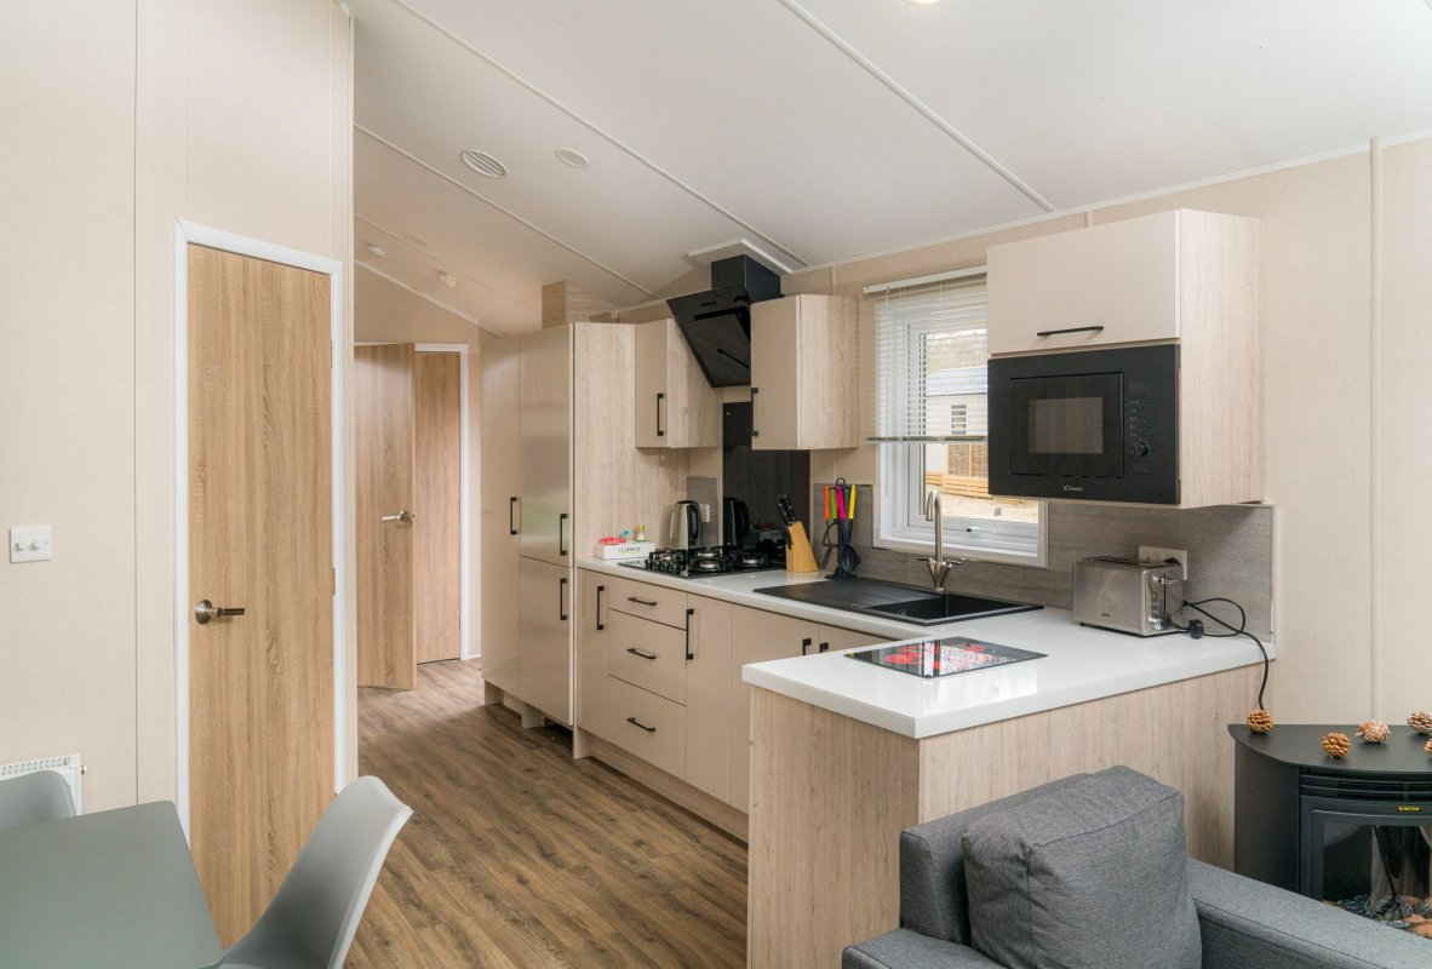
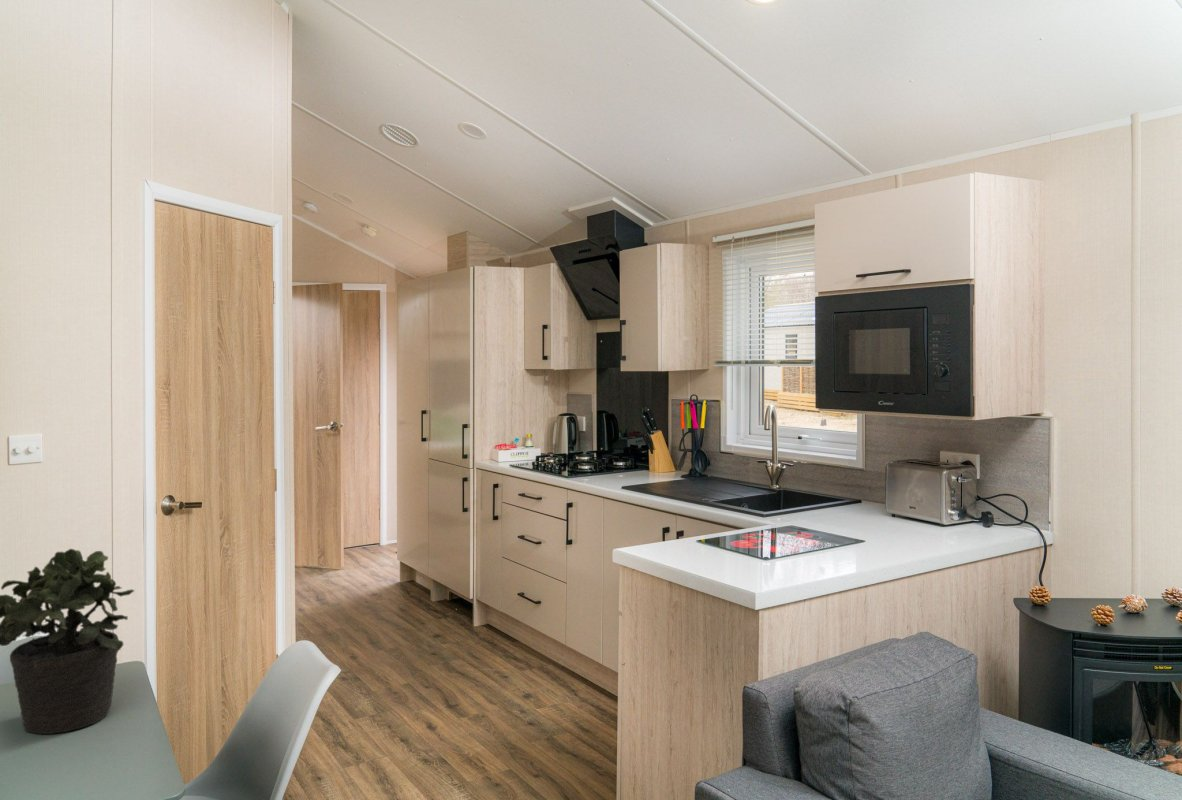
+ potted plant (64, 634)
